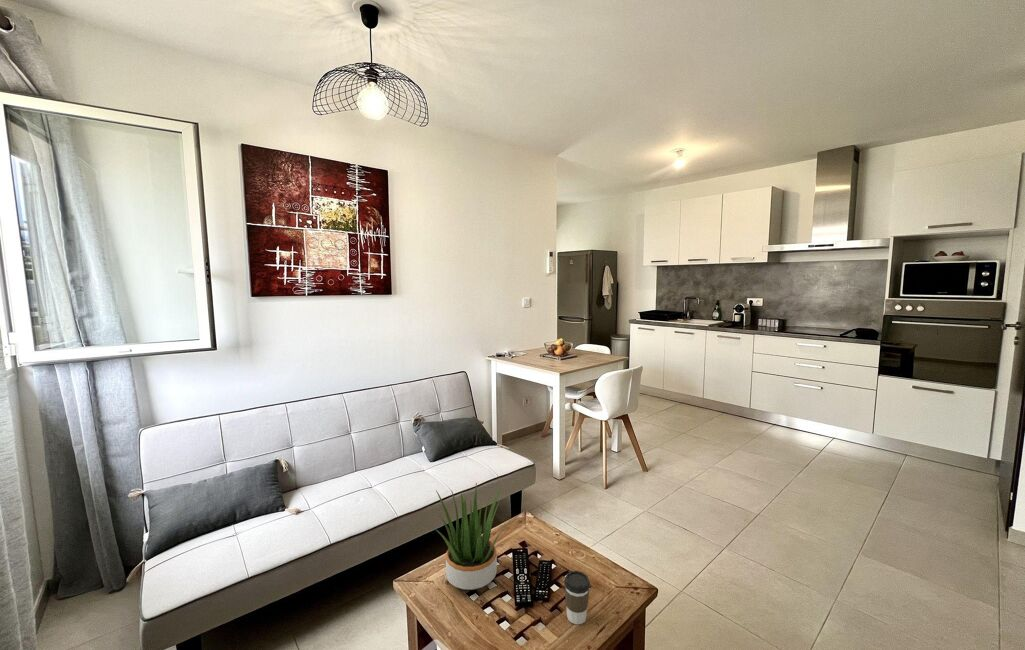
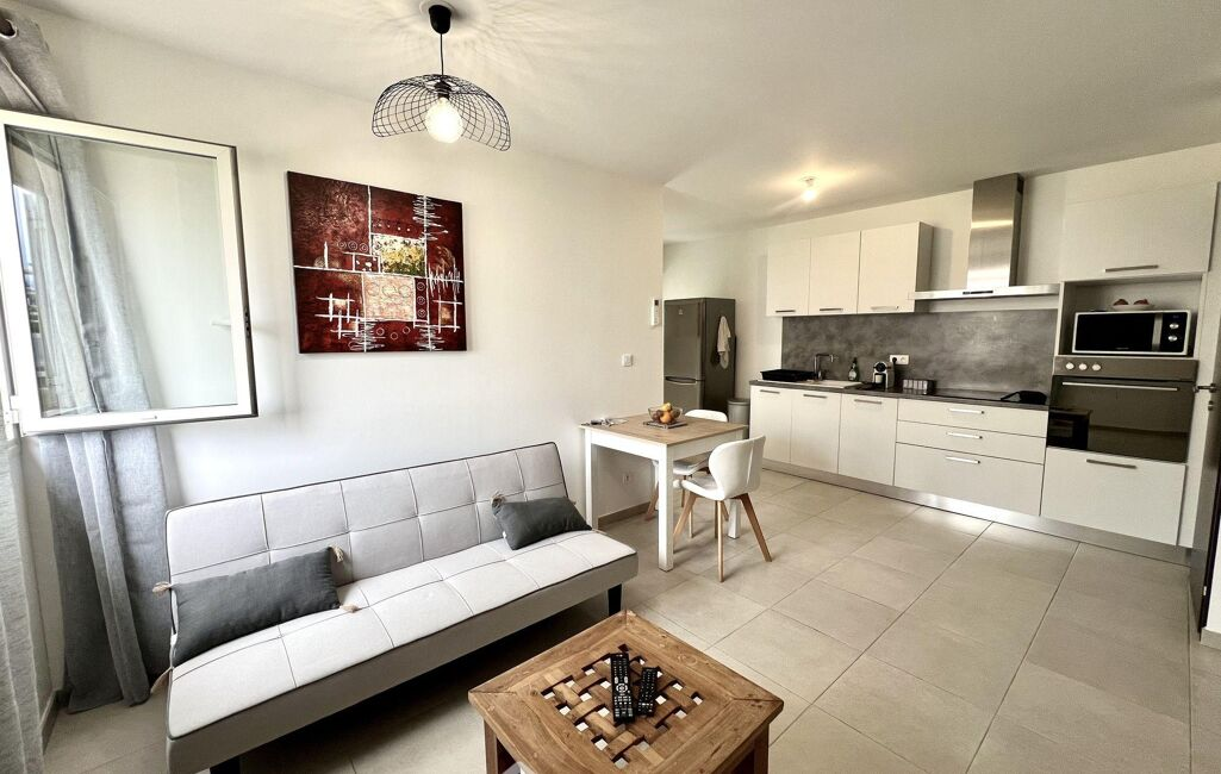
- coffee cup (576, 597)
- potted plant (471, 535)
